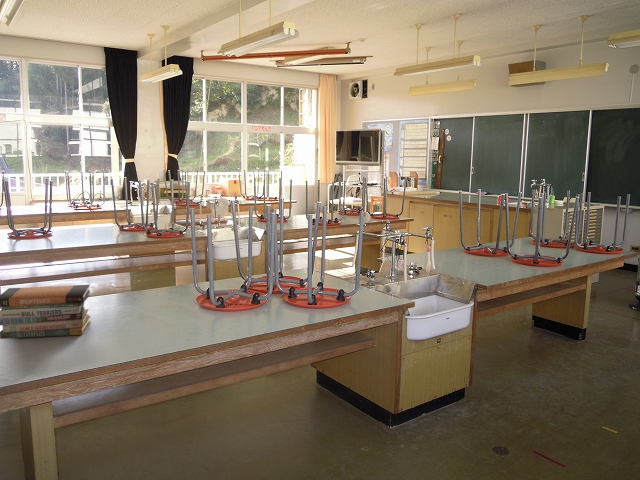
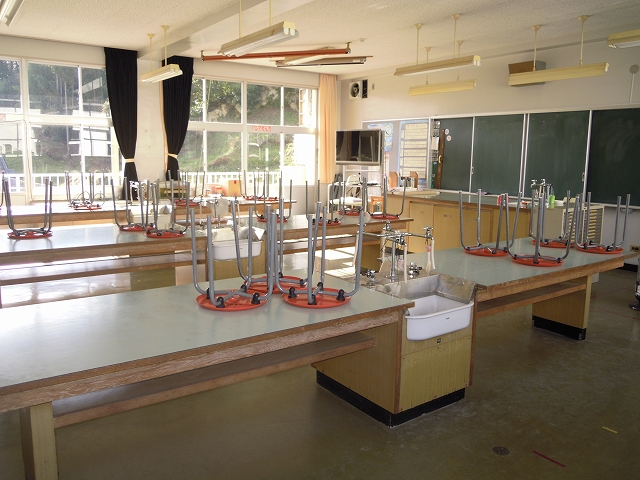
- book stack (45, 310)
